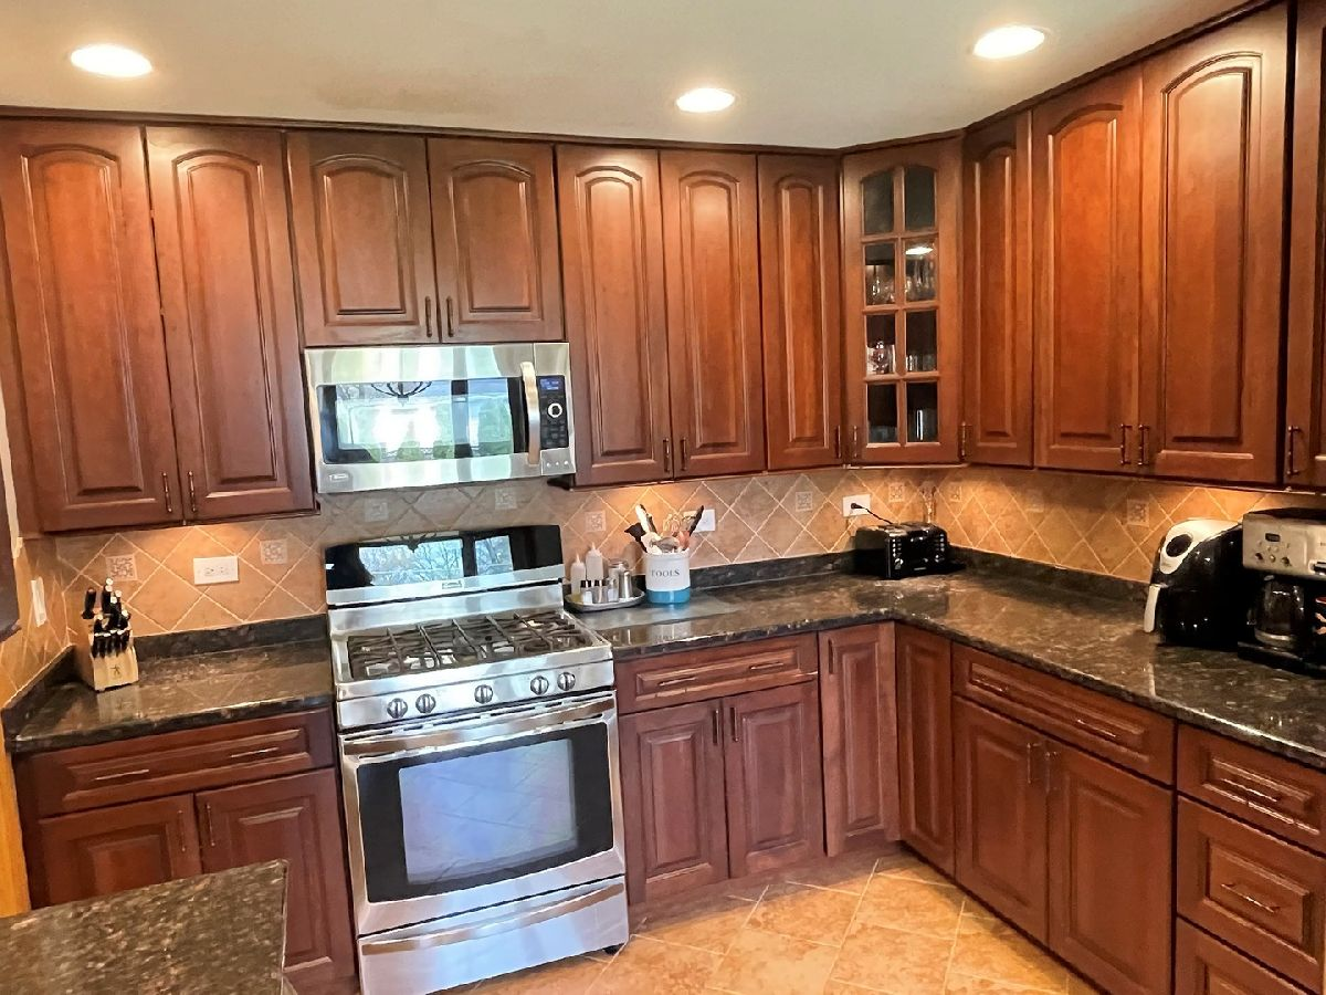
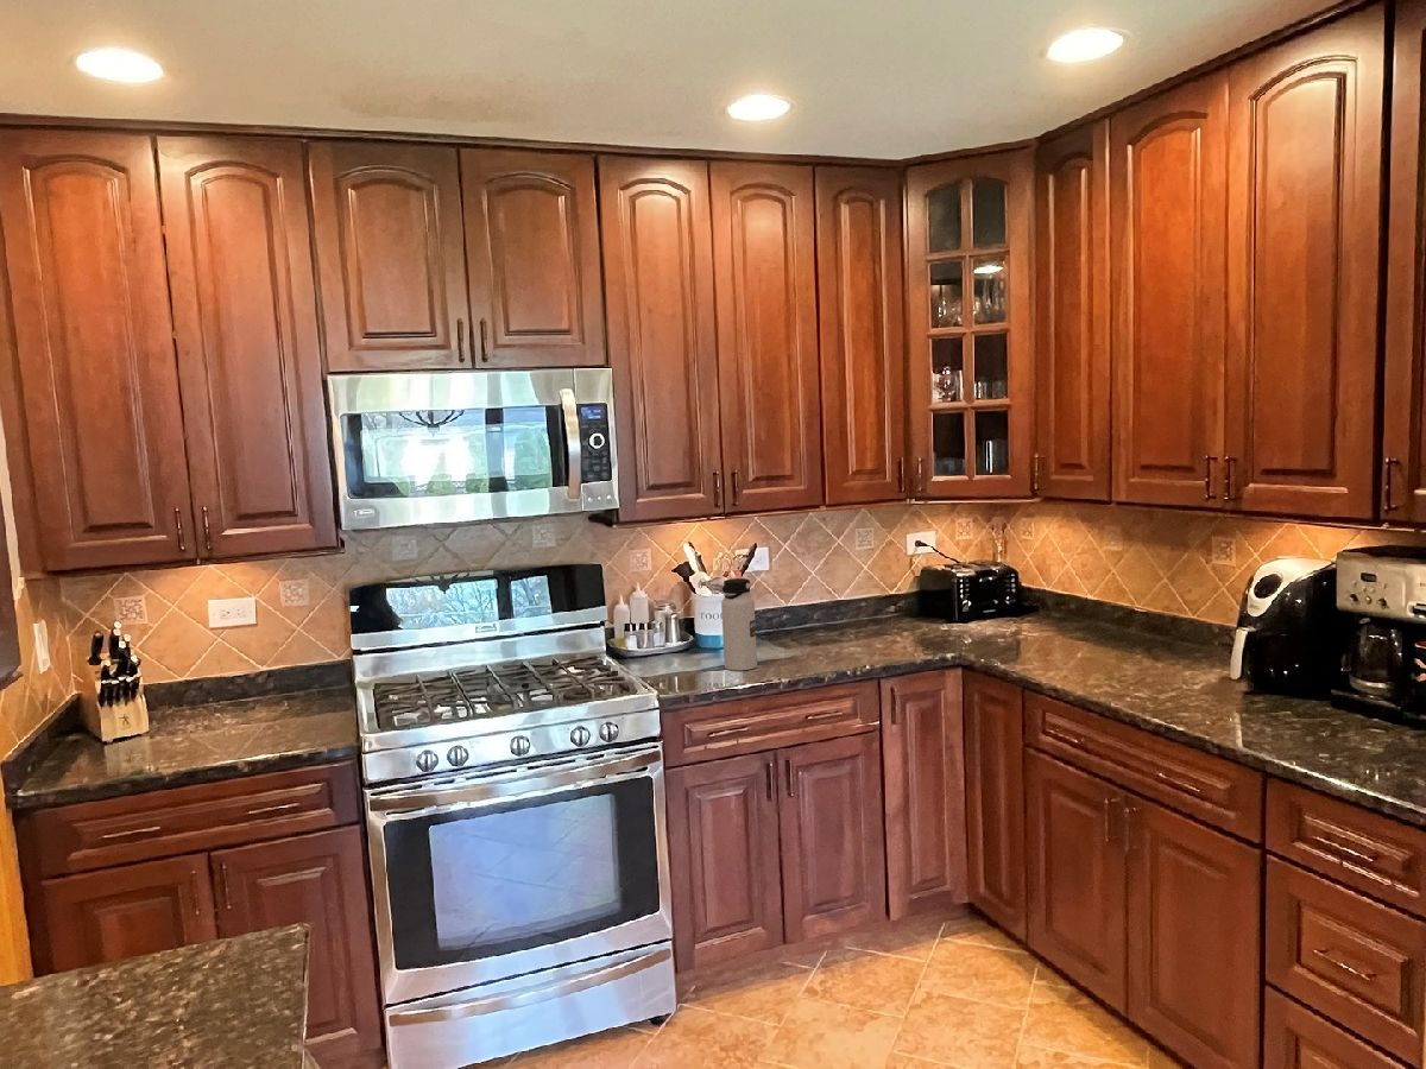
+ water bottle (738, 622)
